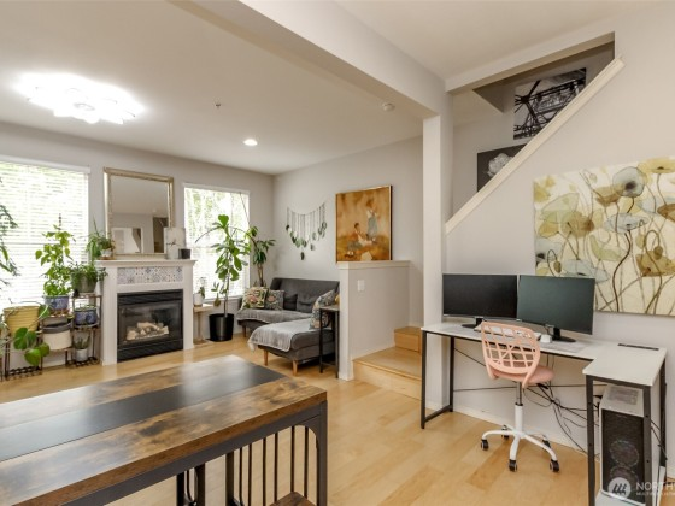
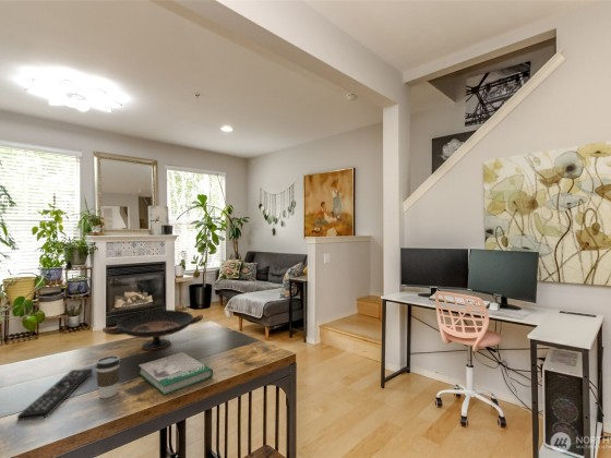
+ book (175, 371)
+ remote control (60, 389)
+ coffee cup (108, 376)
+ decorative bowl (156, 332)
